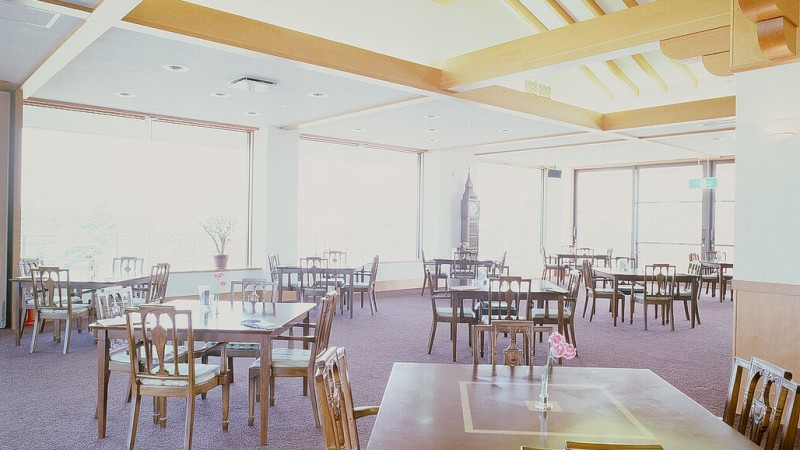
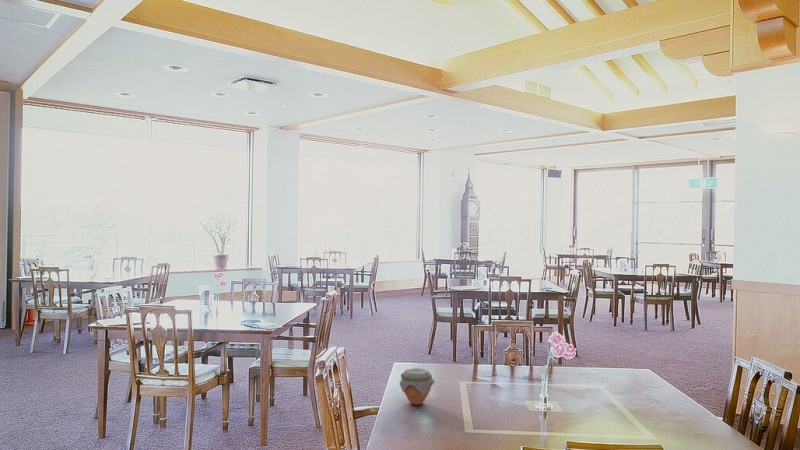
+ jar (416, 386)
